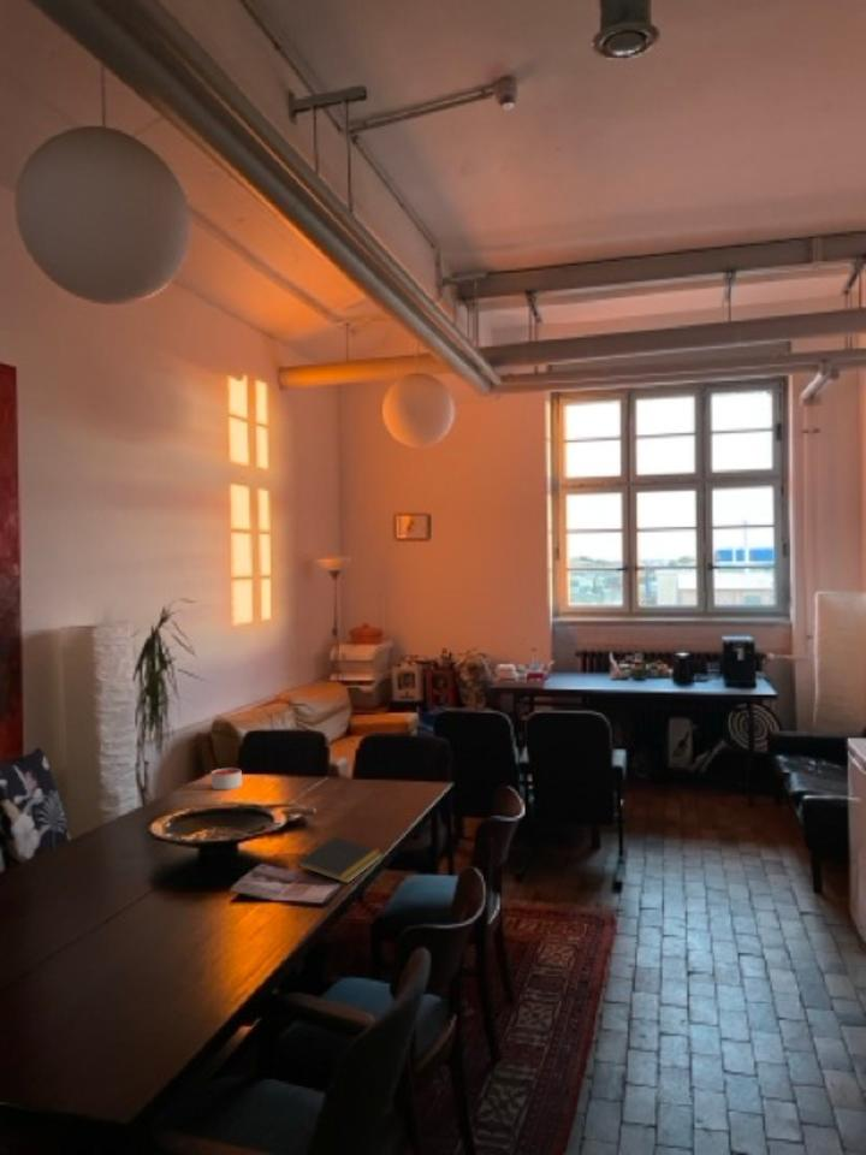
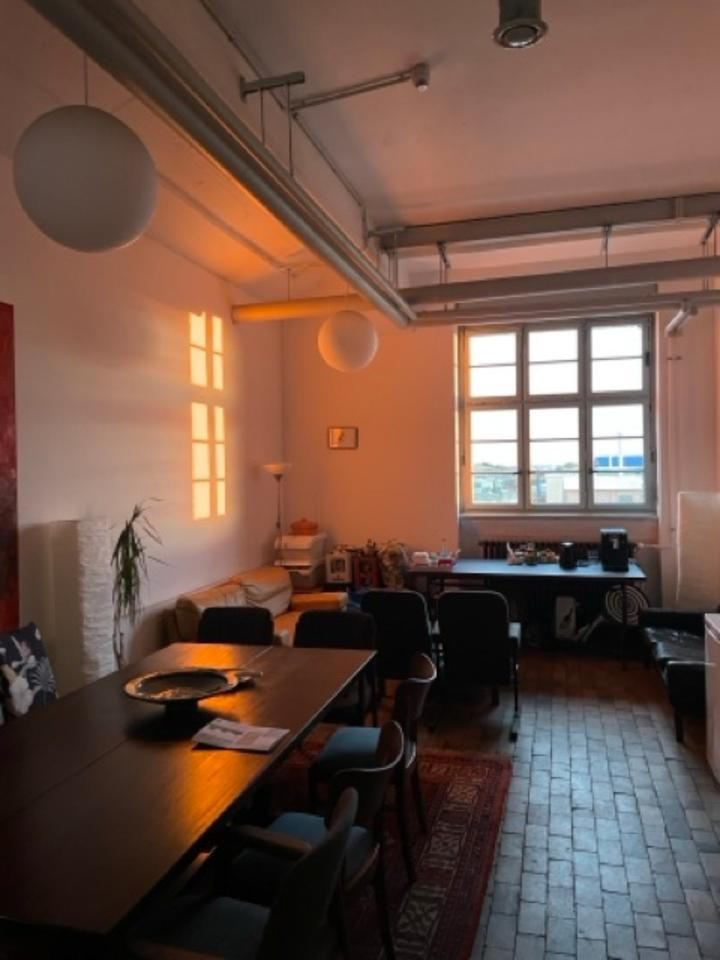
- candle (226, 777)
- notepad (340, 858)
